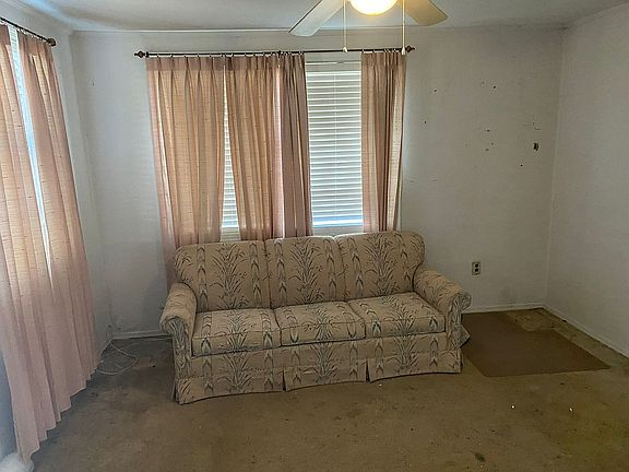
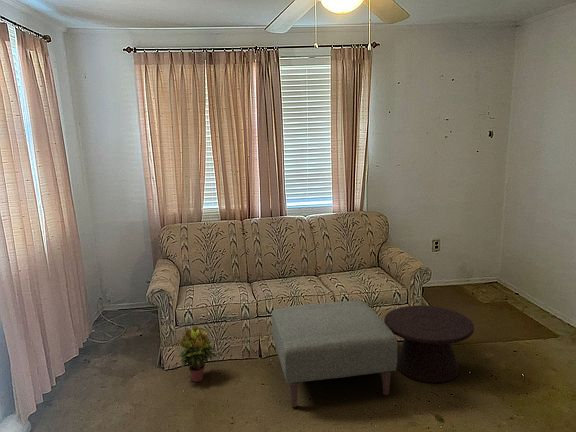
+ ottoman (329, 347)
+ side table (427, 344)
+ potted plant (196, 353)
